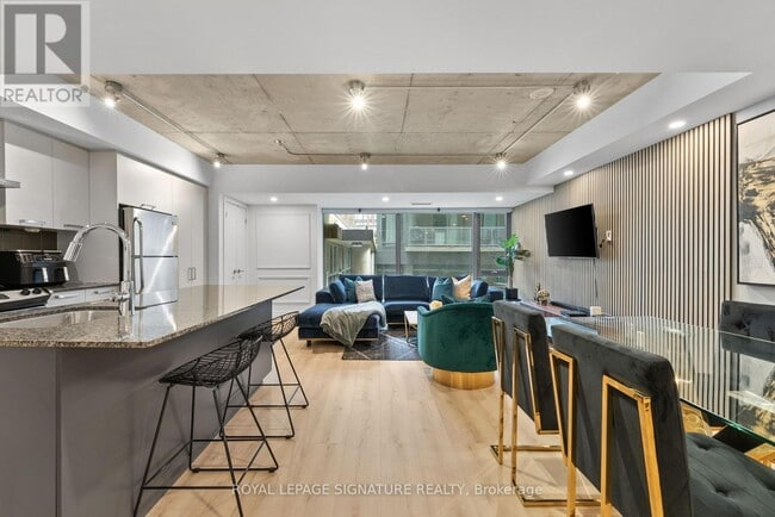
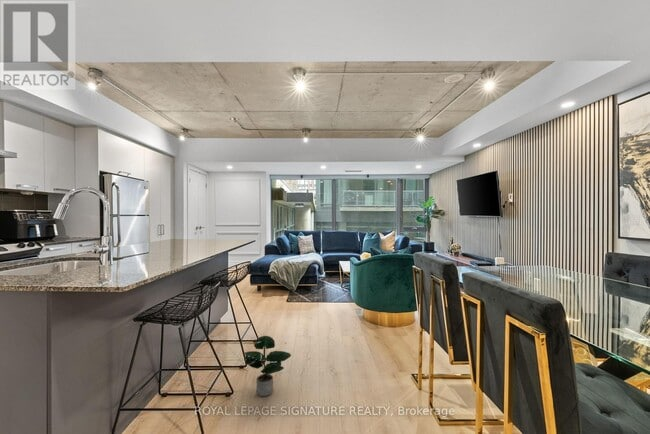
+ potted plant (267, 367)
